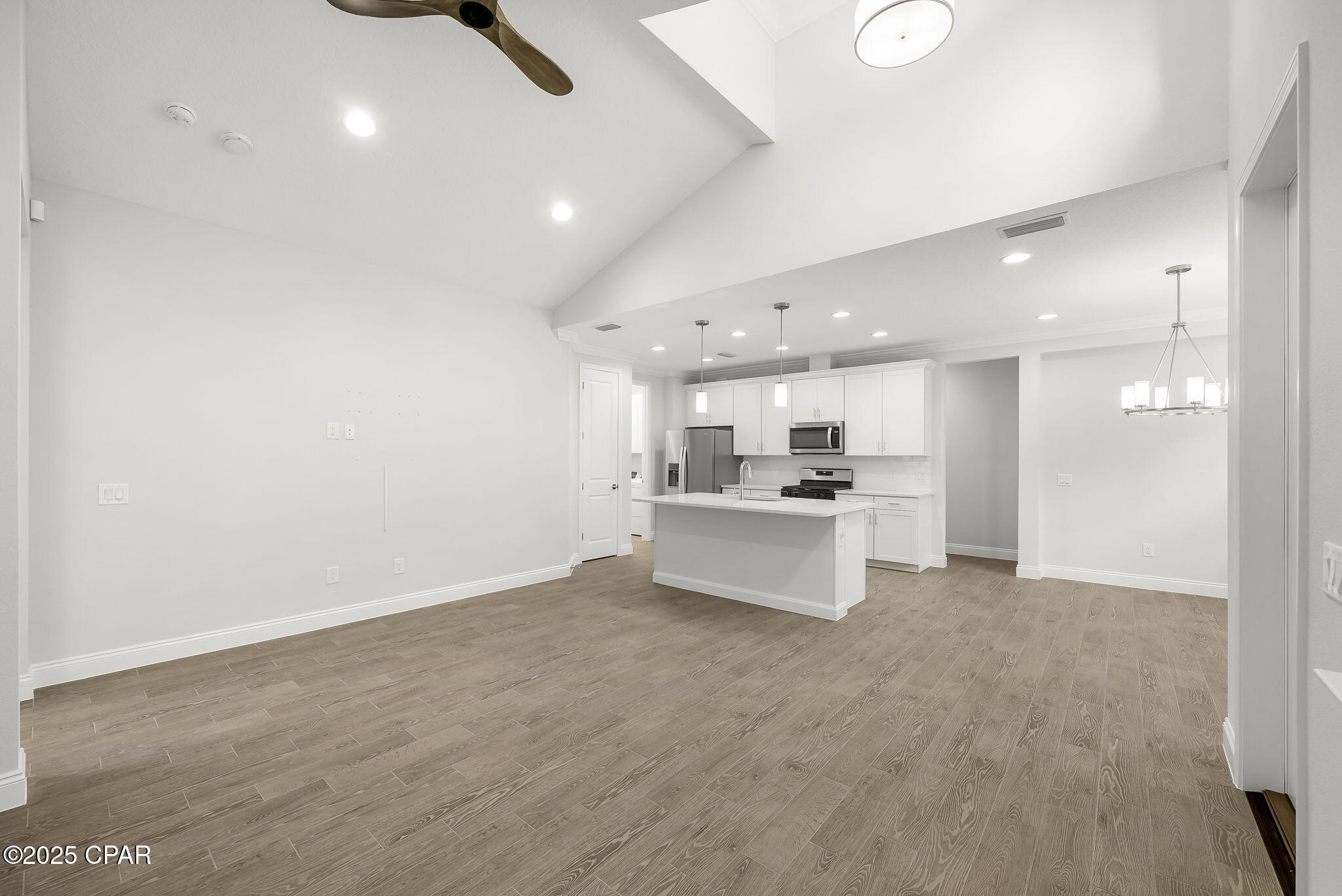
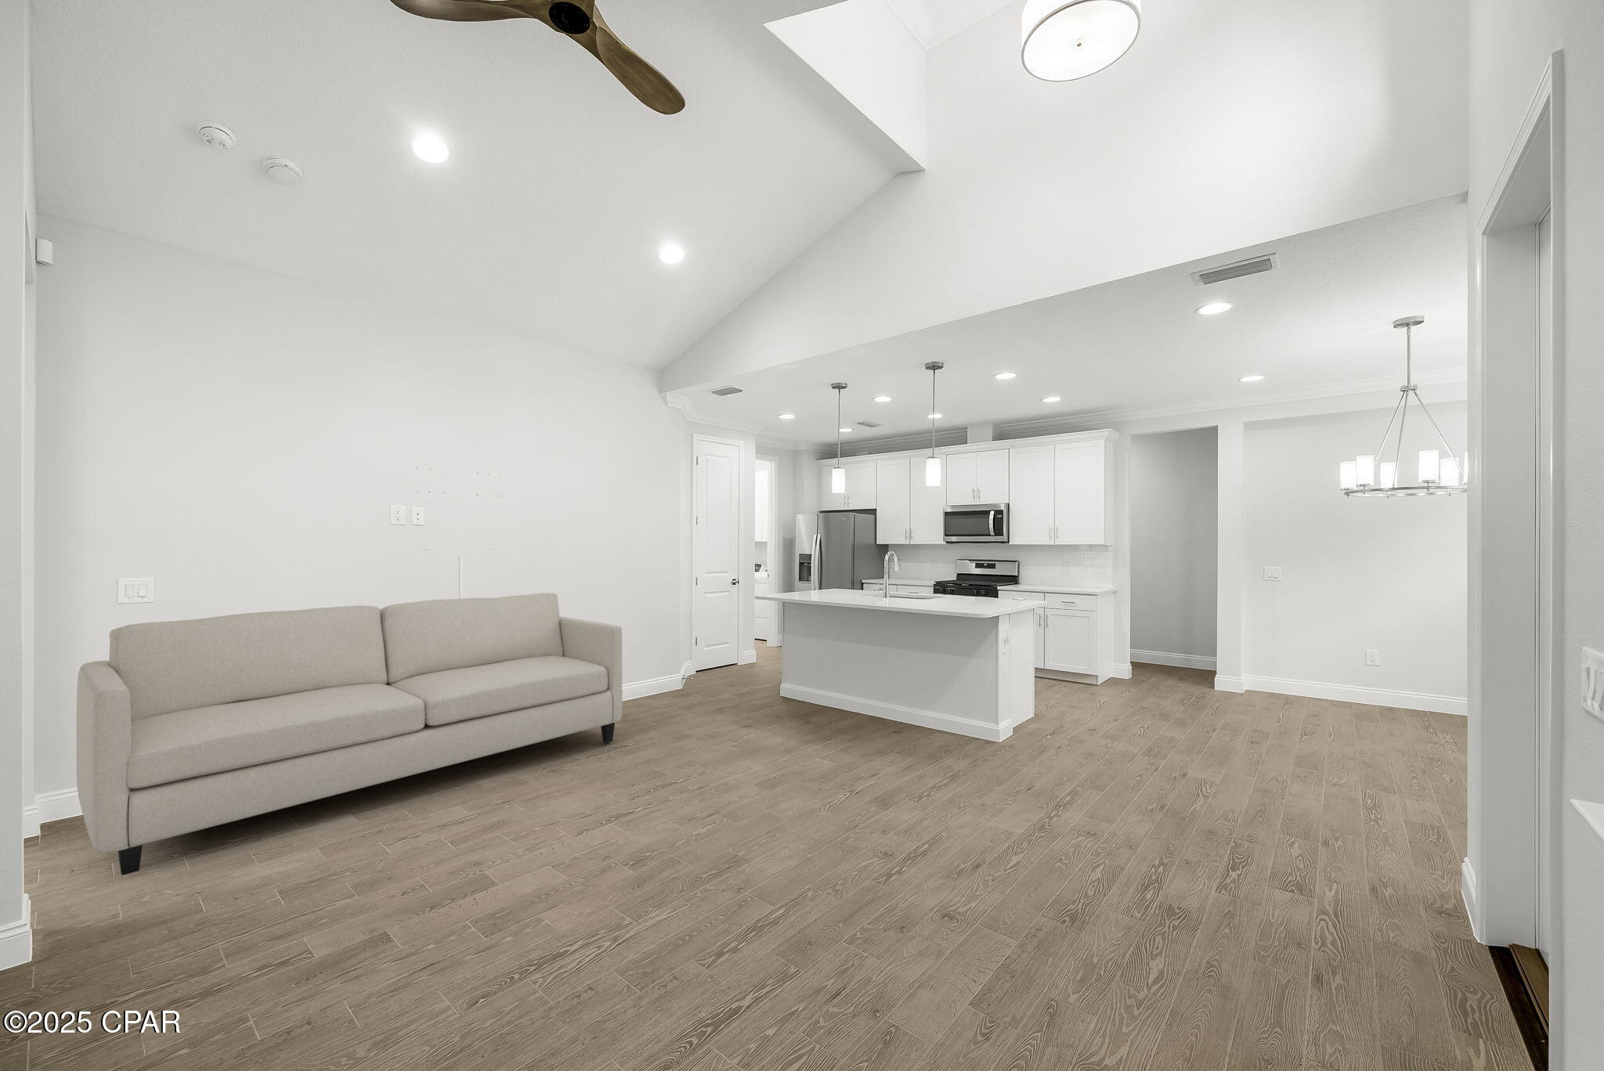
+ sofa (397, 690)
